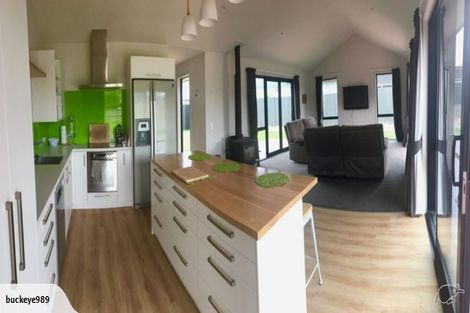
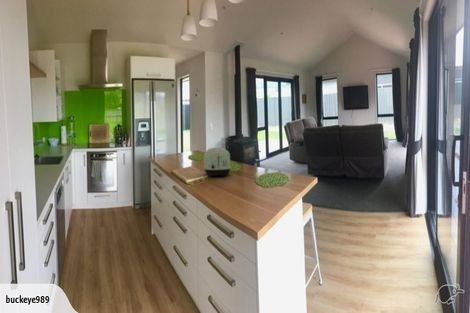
+ toaster (217, 161)
